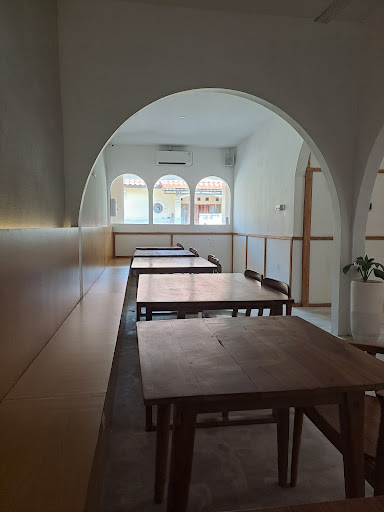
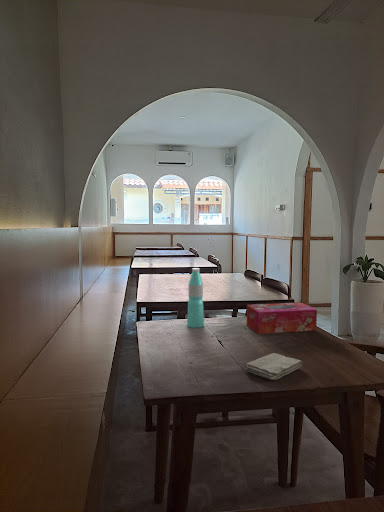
+ water bottle (195, 297)
+ washcloth (273, 364)
+ tissue box (280, 317)
